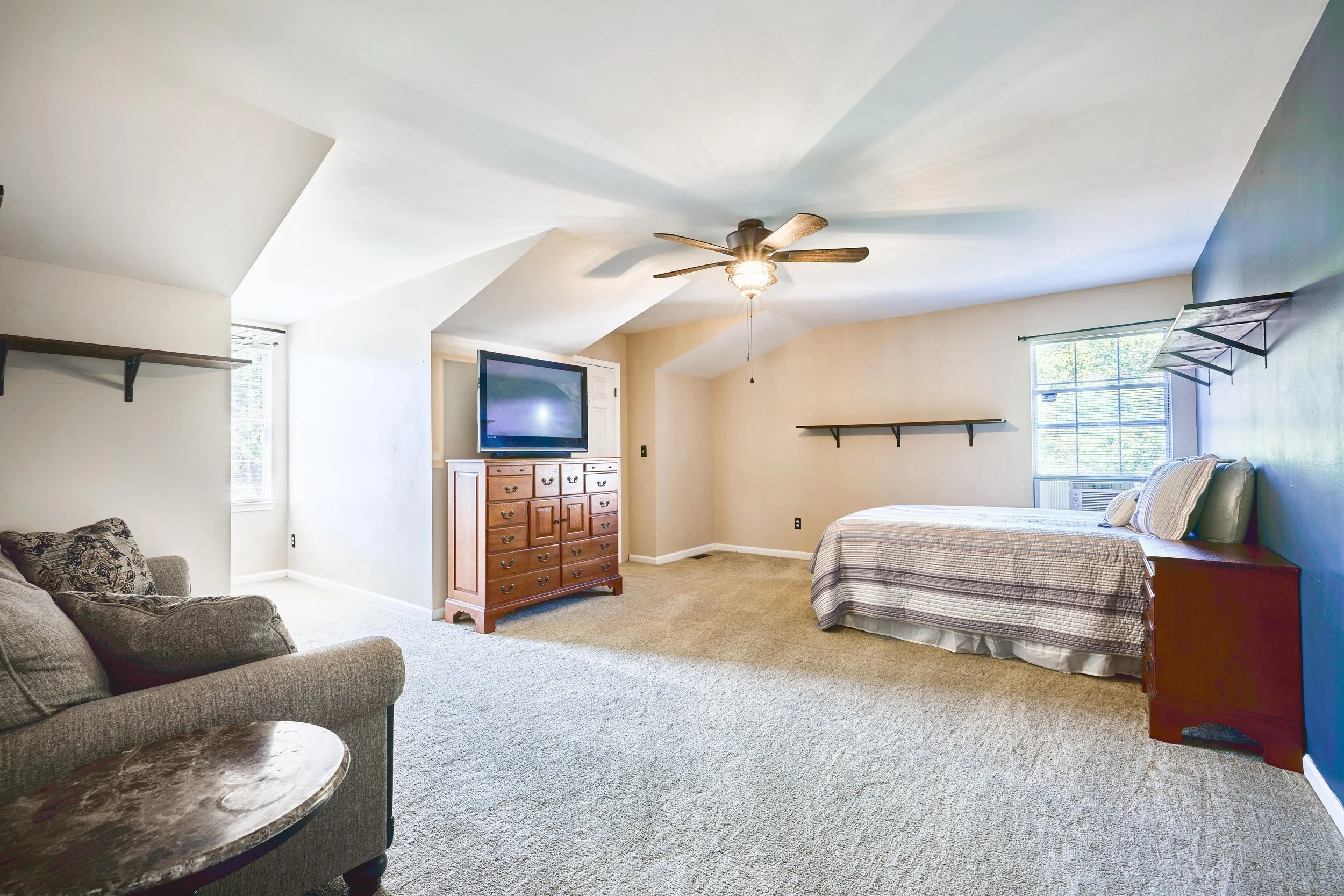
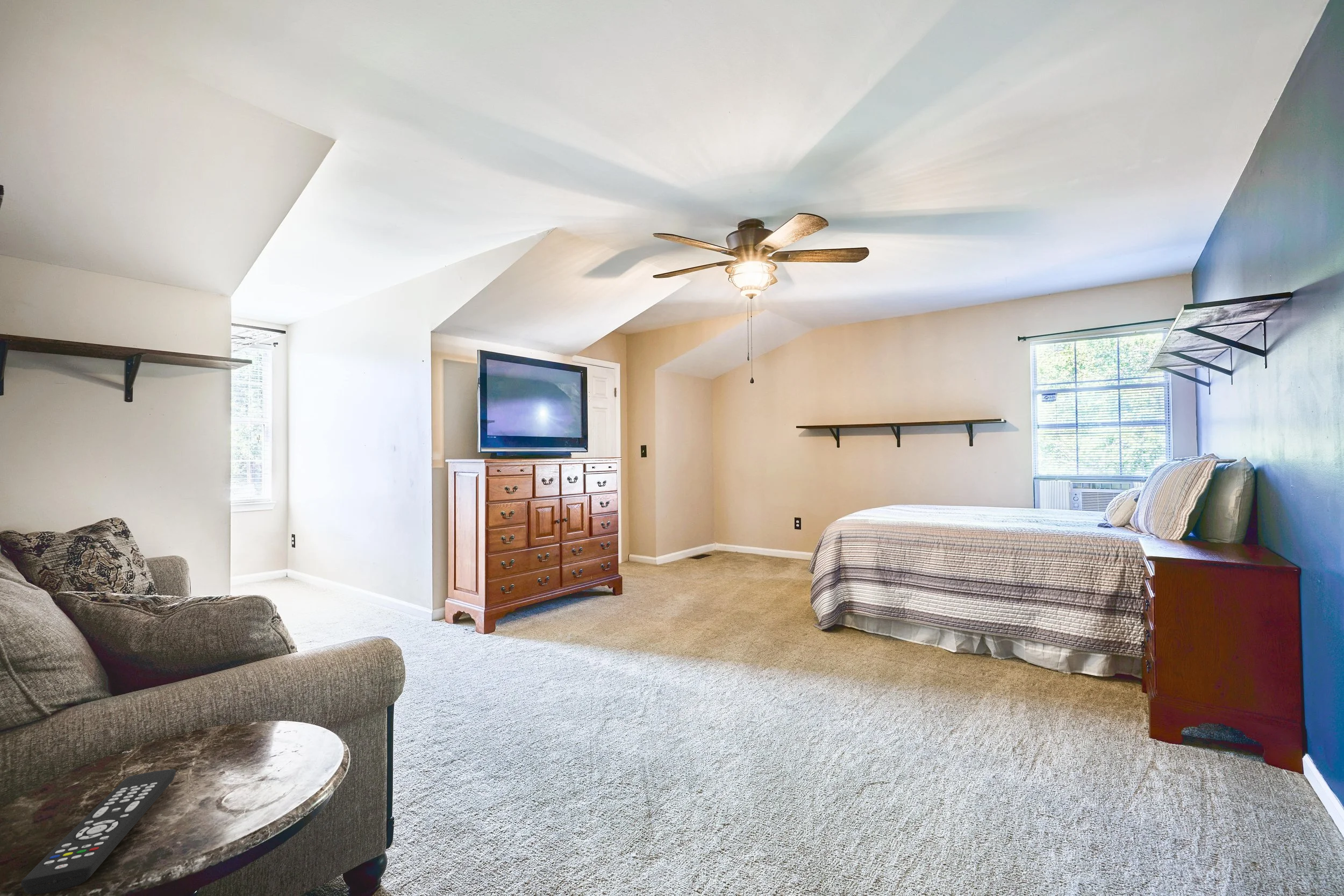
+ remote control (110, 823)
